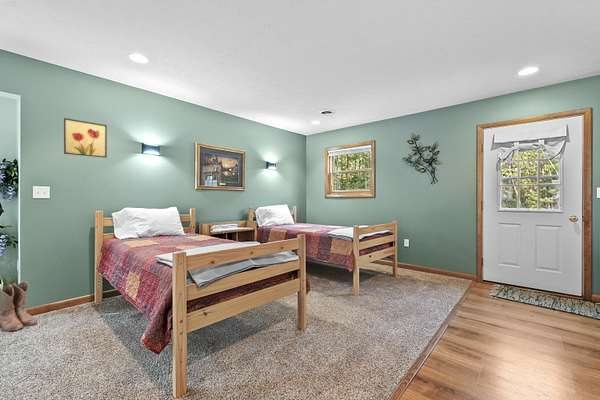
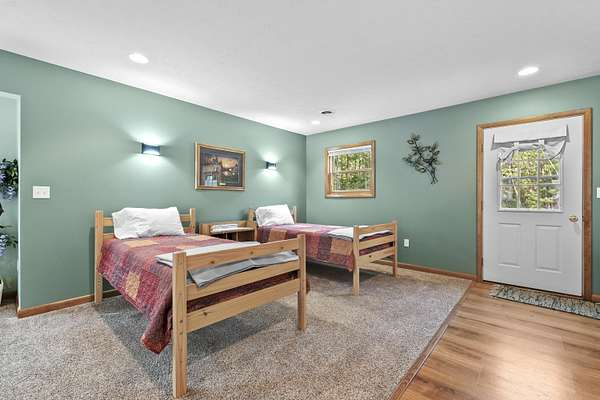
- wall art (86, 138)
- boots (17, 304)
